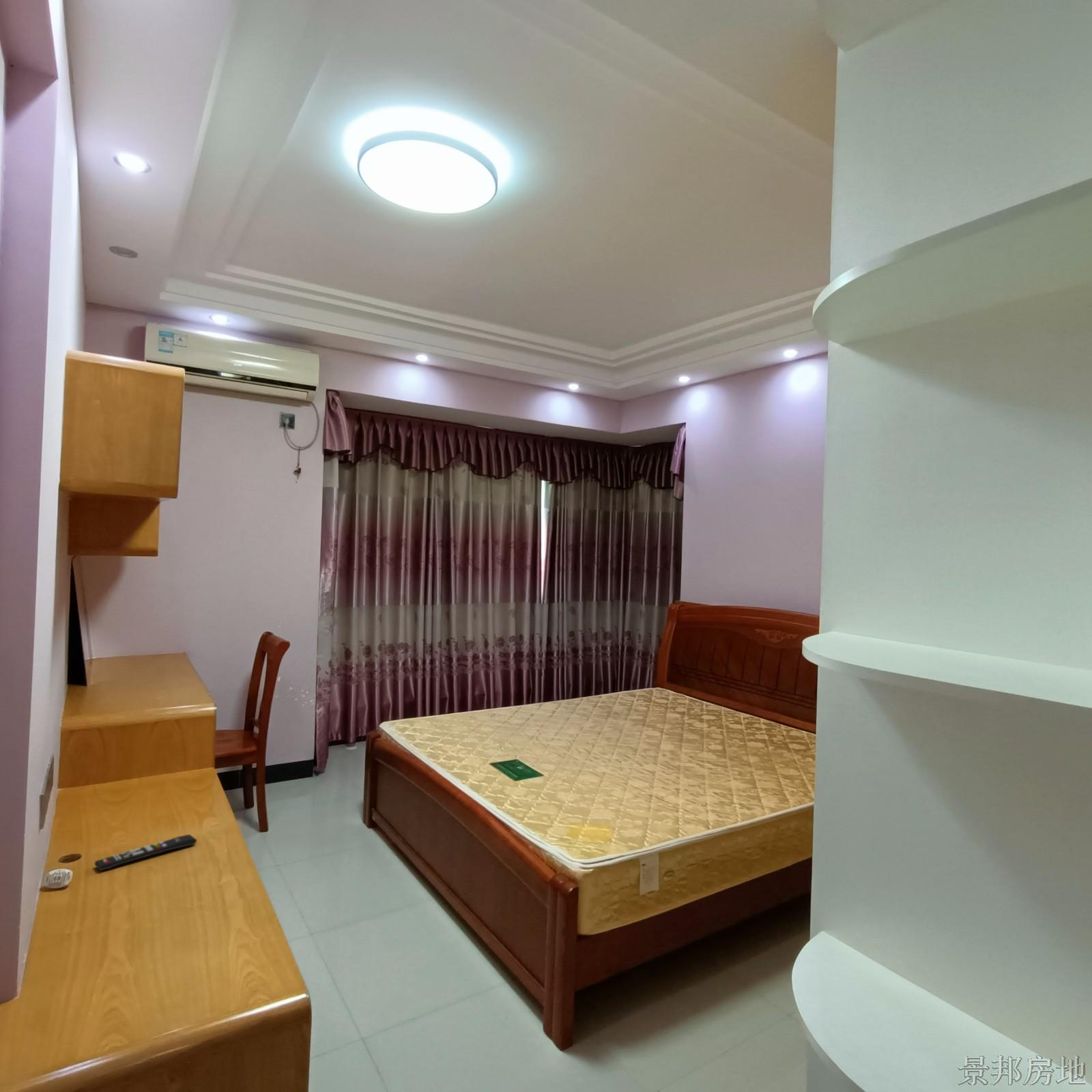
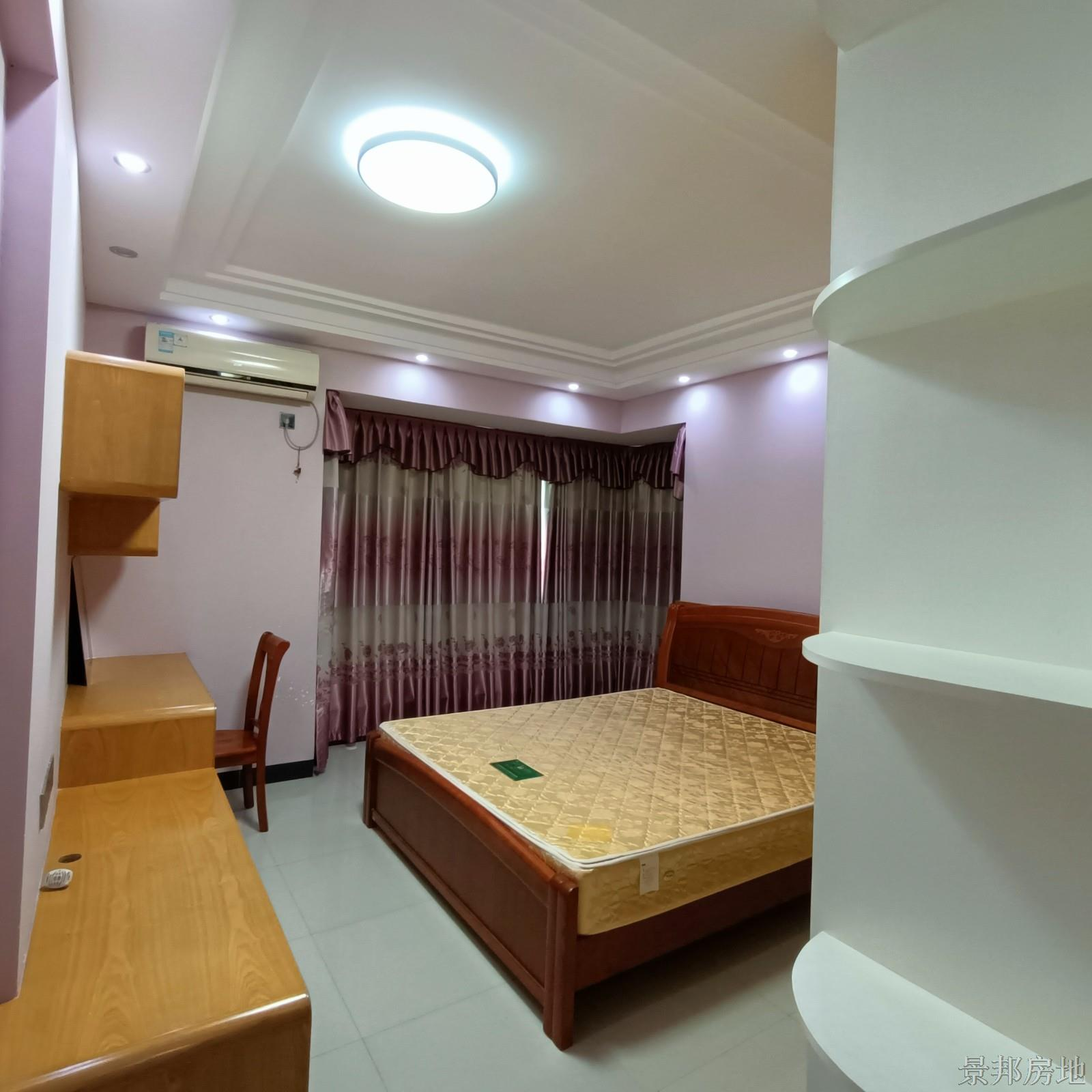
- remote control (147, 851)
